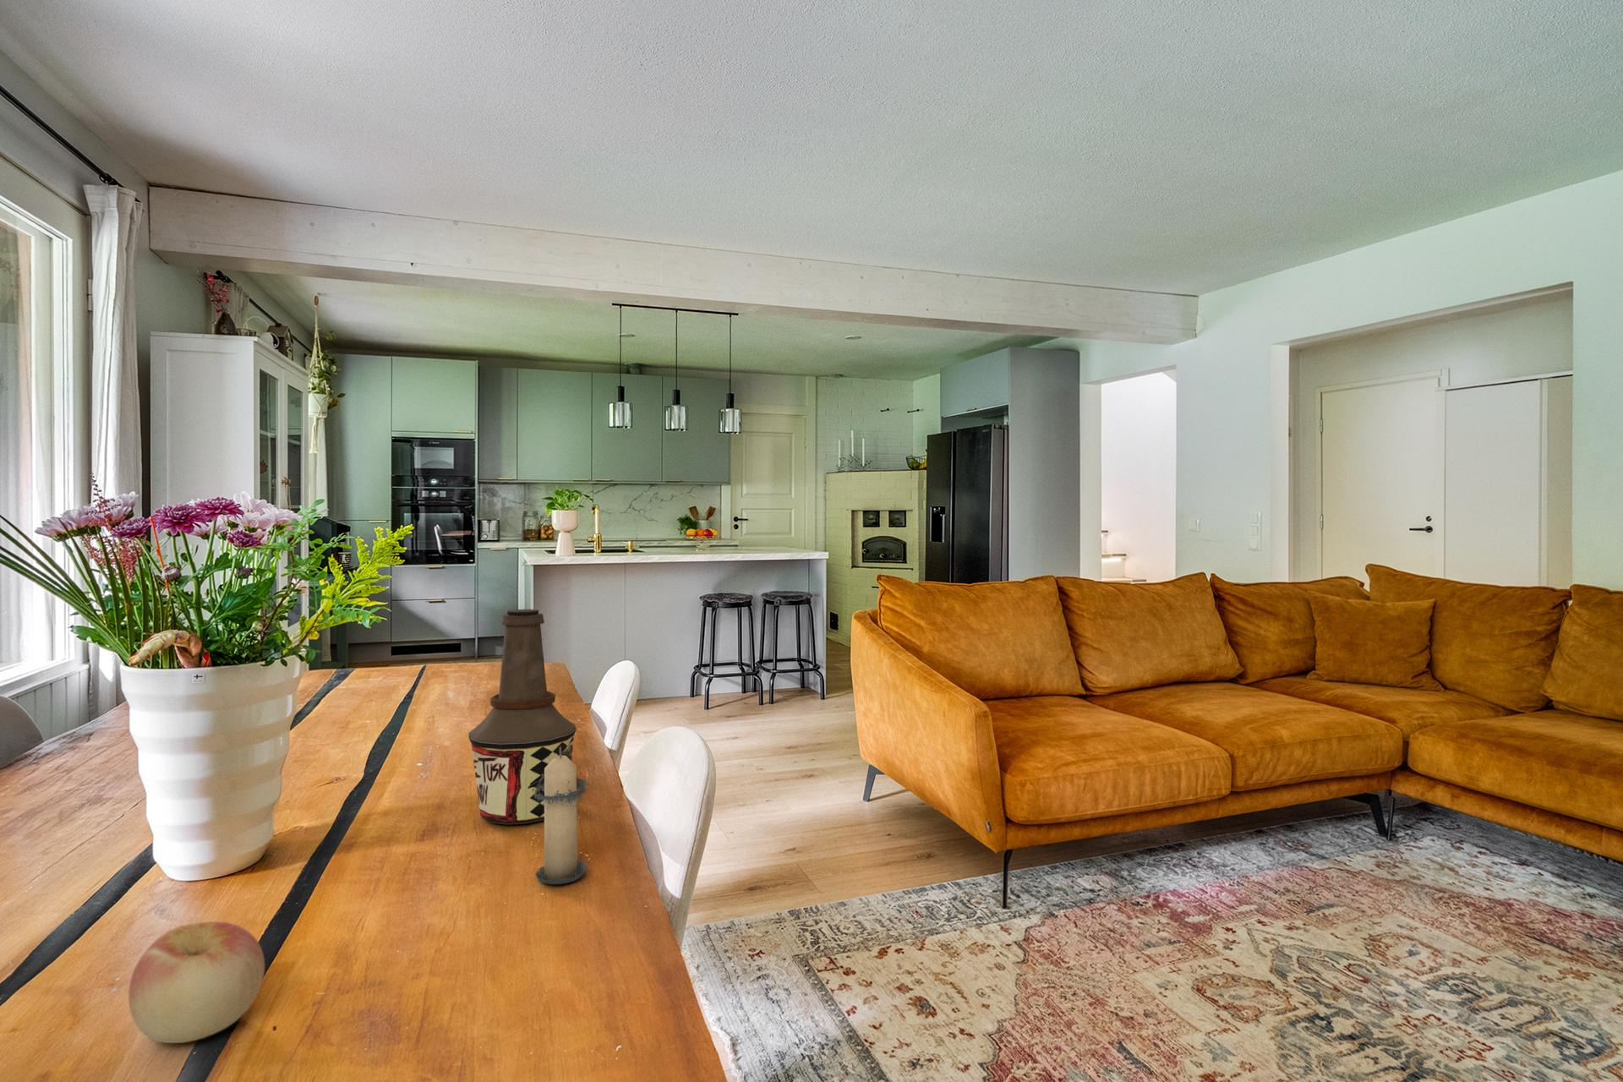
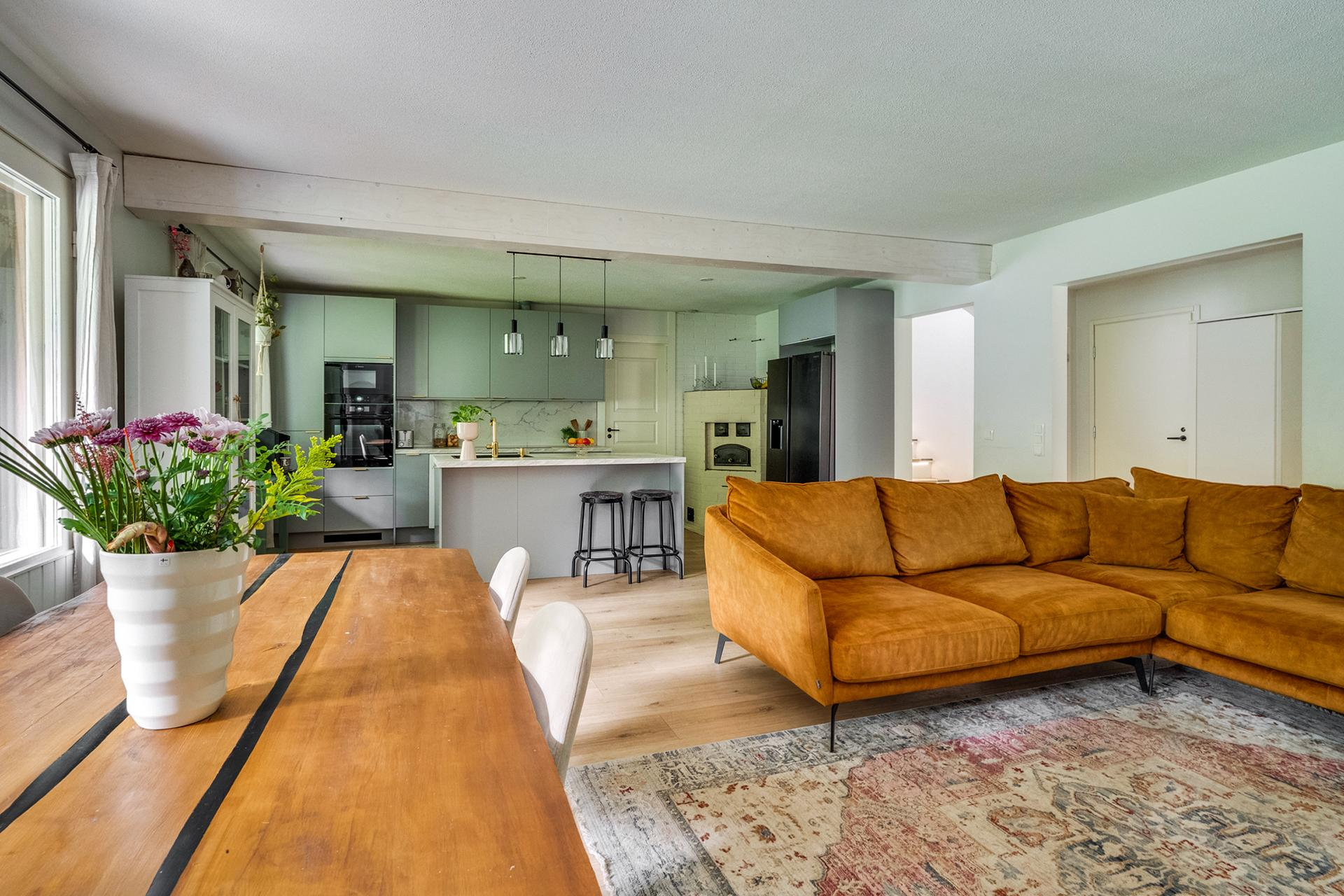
- candle (560, 812)
- apple (198, 979)
- bottle (522, 710)
